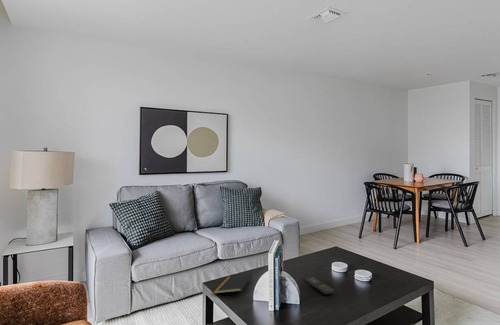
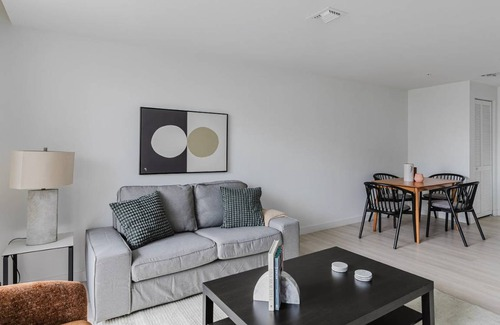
- notepad (233, 283)
- remote control (318, 284)
